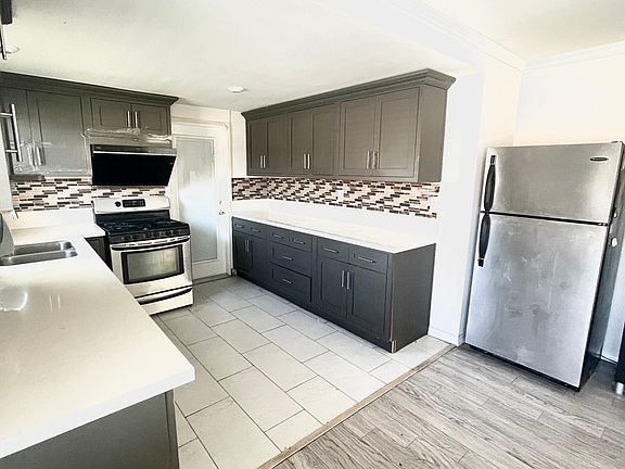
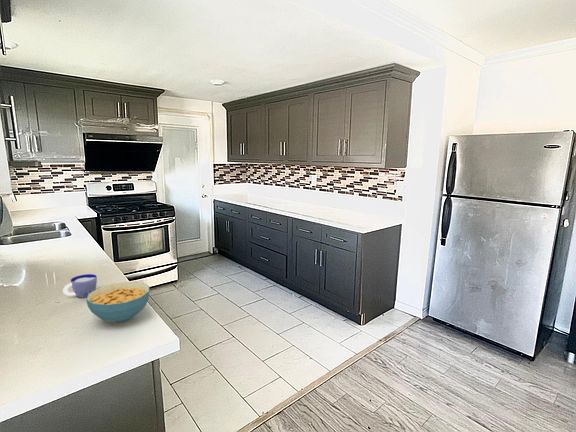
+ cup (80, 287)
+ cereal bowl (120, 305)
